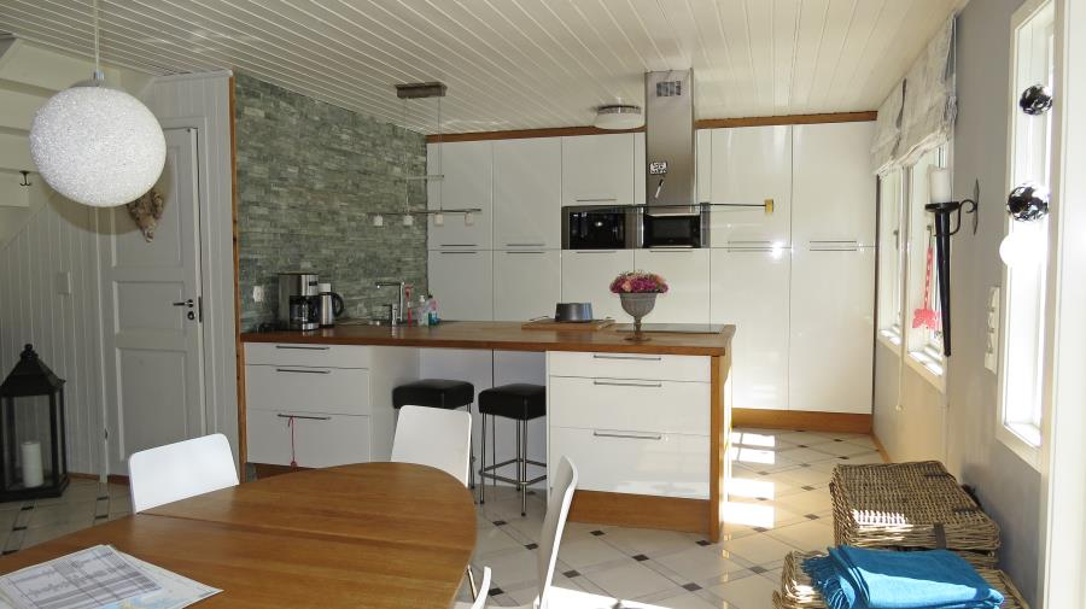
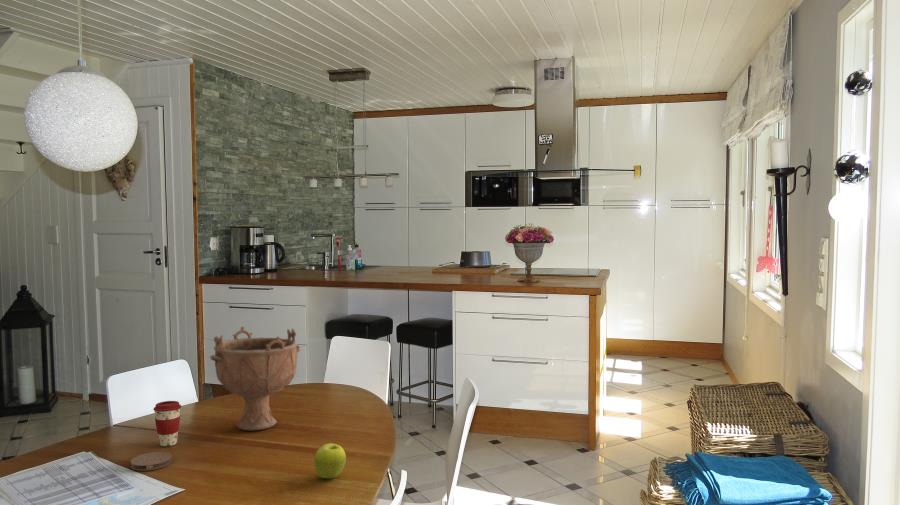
+ fruit (330, 461)
+ coffee cup (167, 423)
+ decorative bowl (257, 378)
+ coaster (151, 461)
